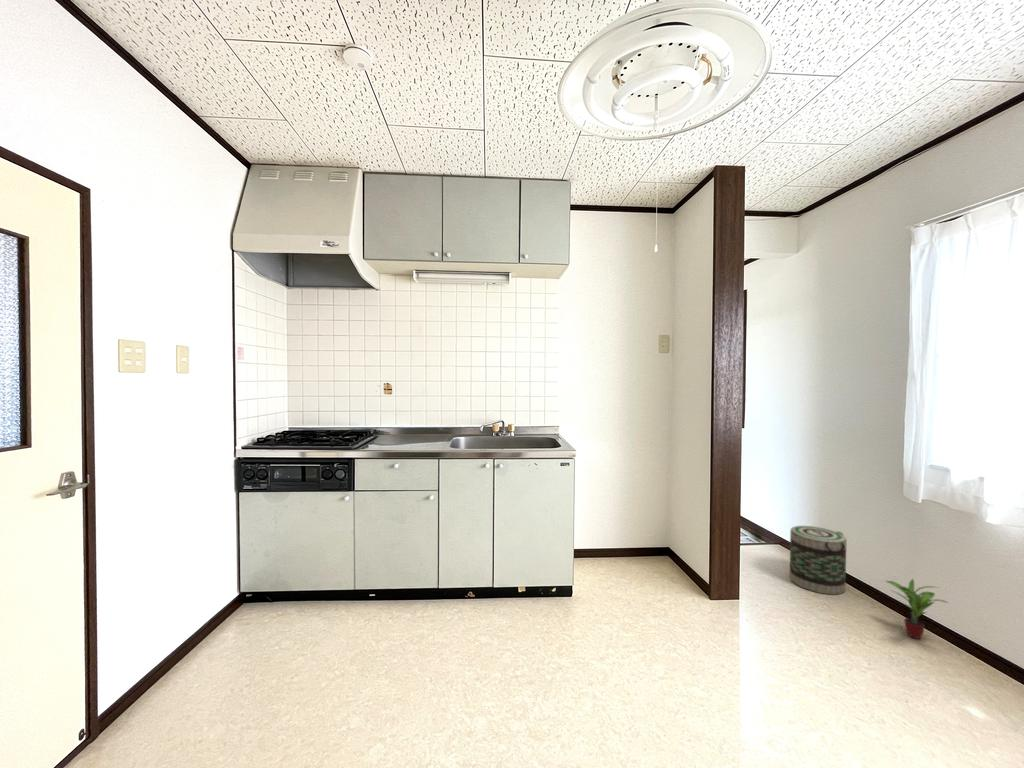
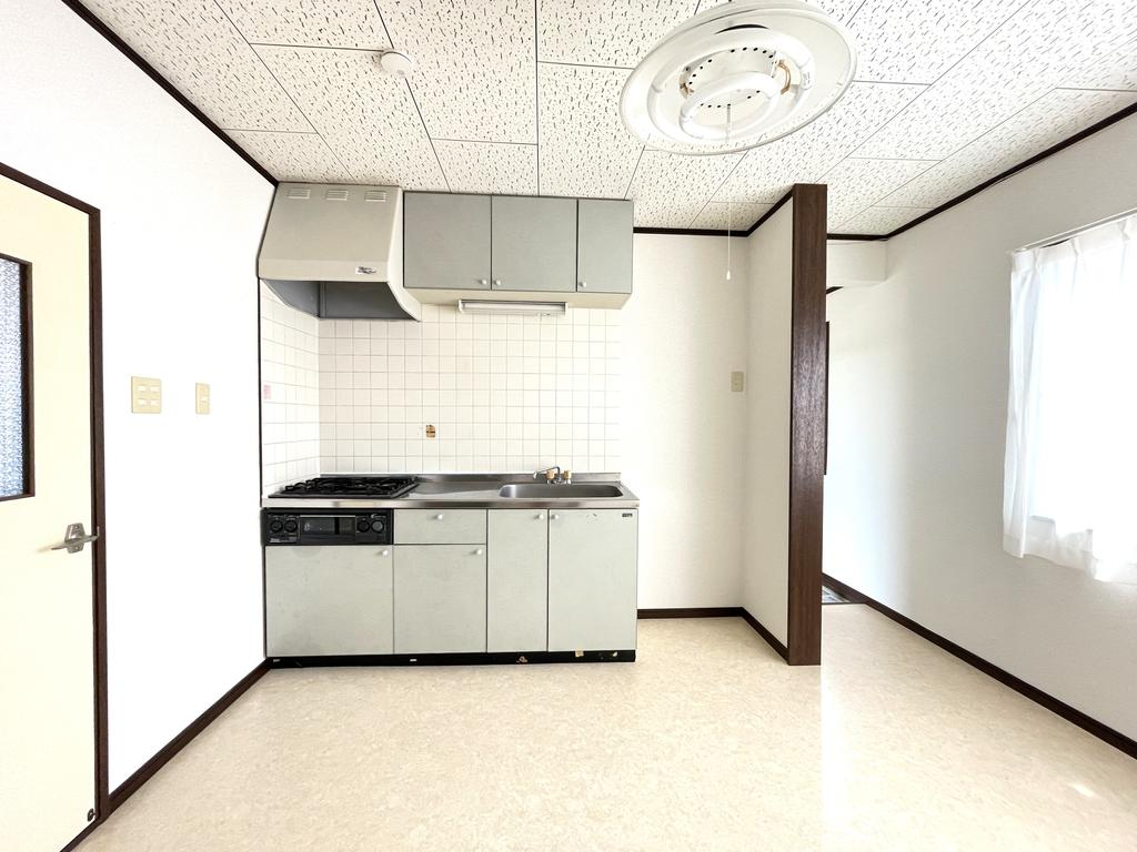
- potted plant (911, 609)
- basket (818, 556)
